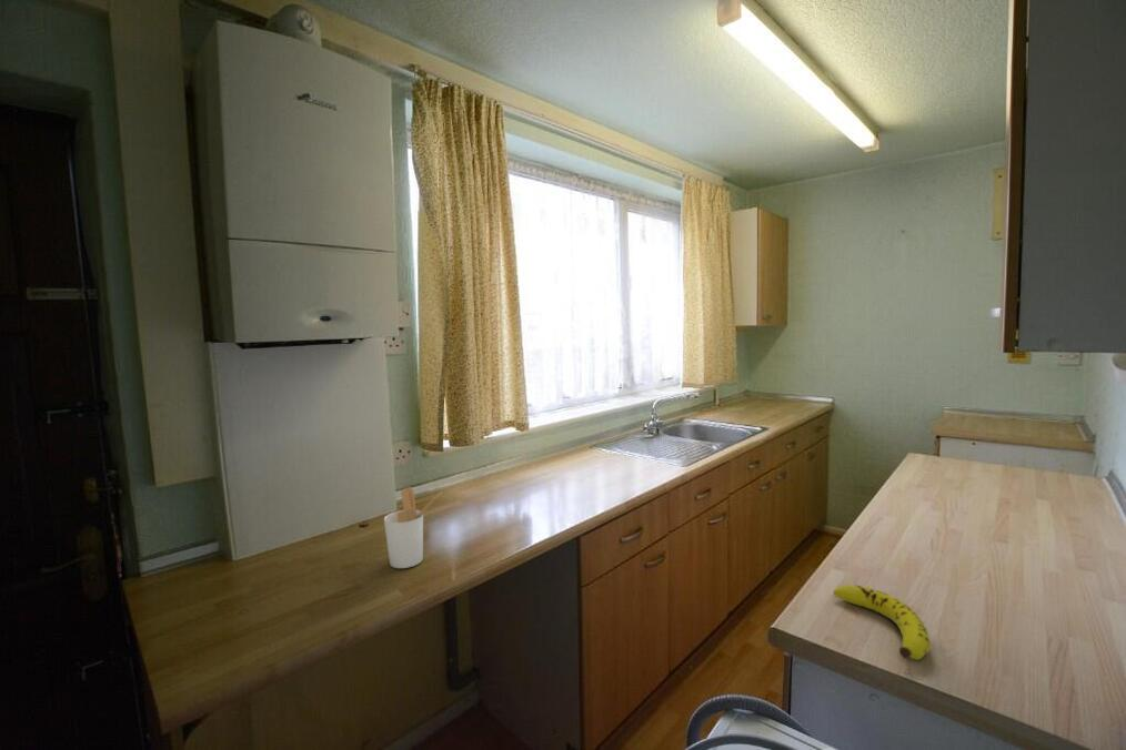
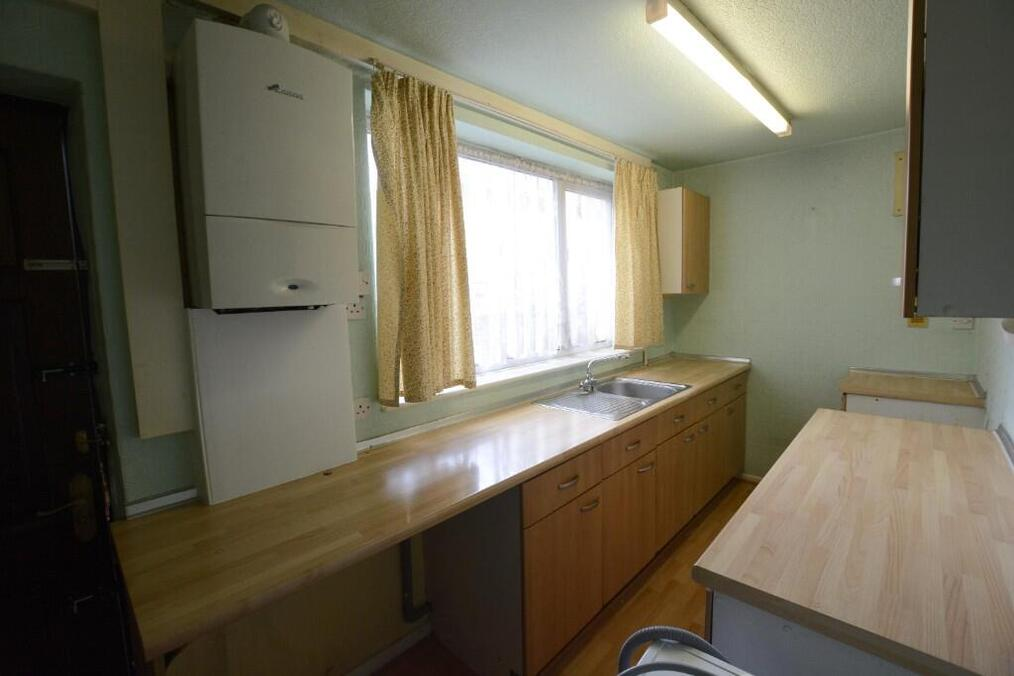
- utensil holder (414, 526)
- fruit (879, 612)
